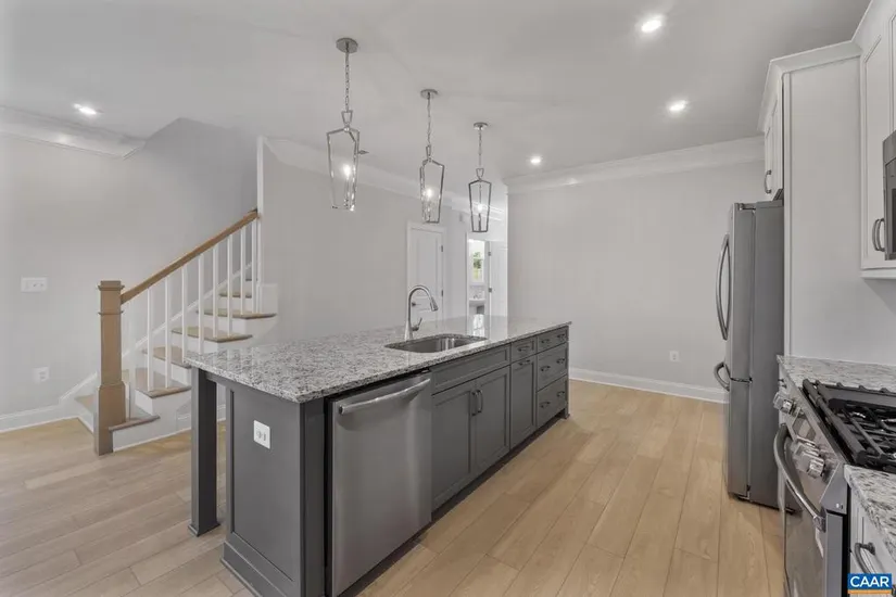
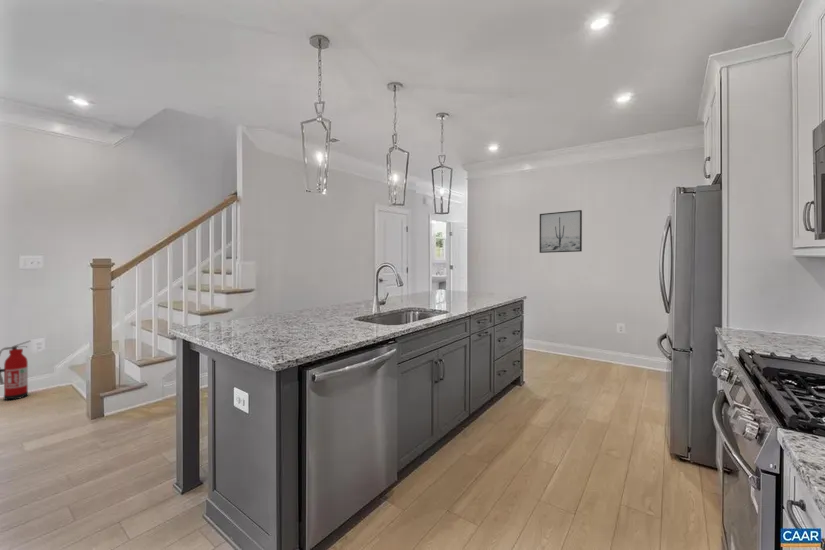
+ fire extinguisher (14, 369)
+ wall art (560, 232)
